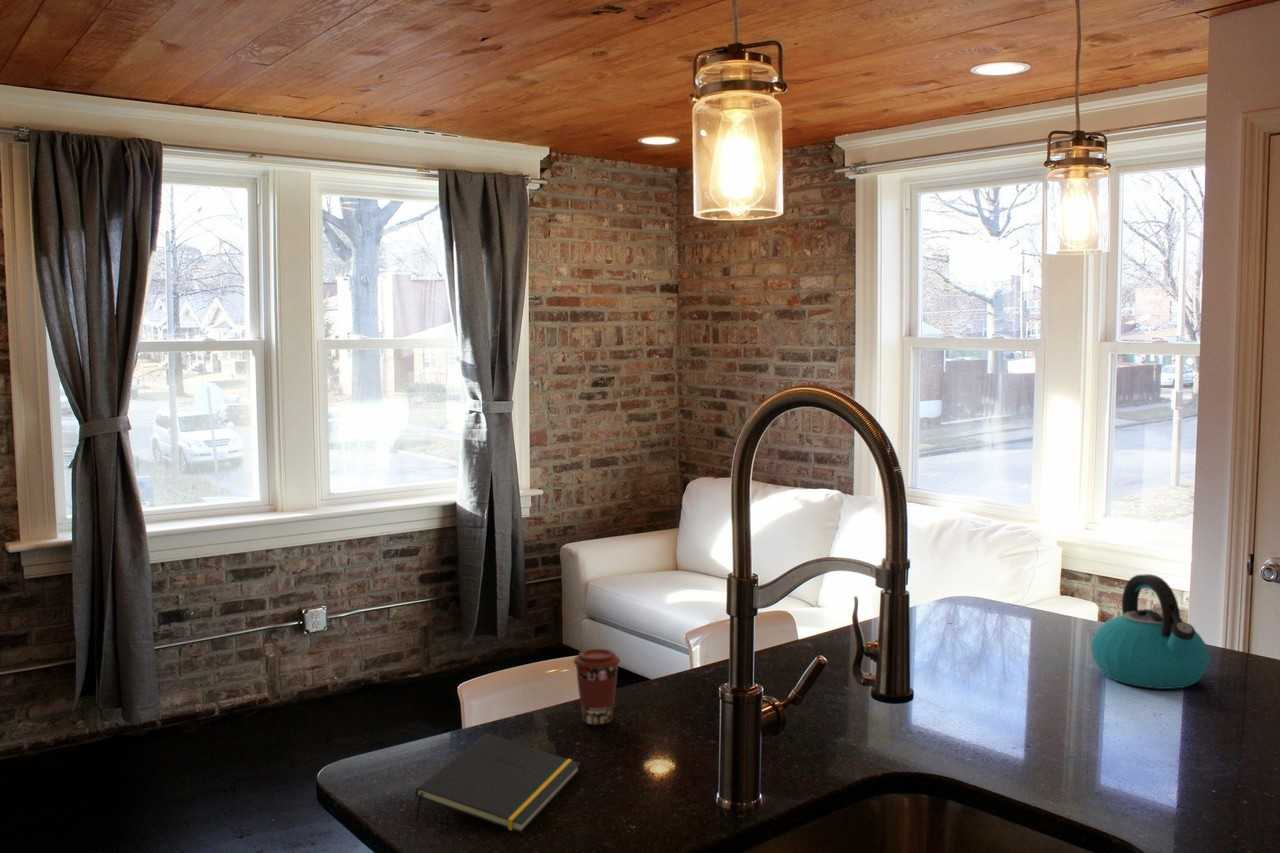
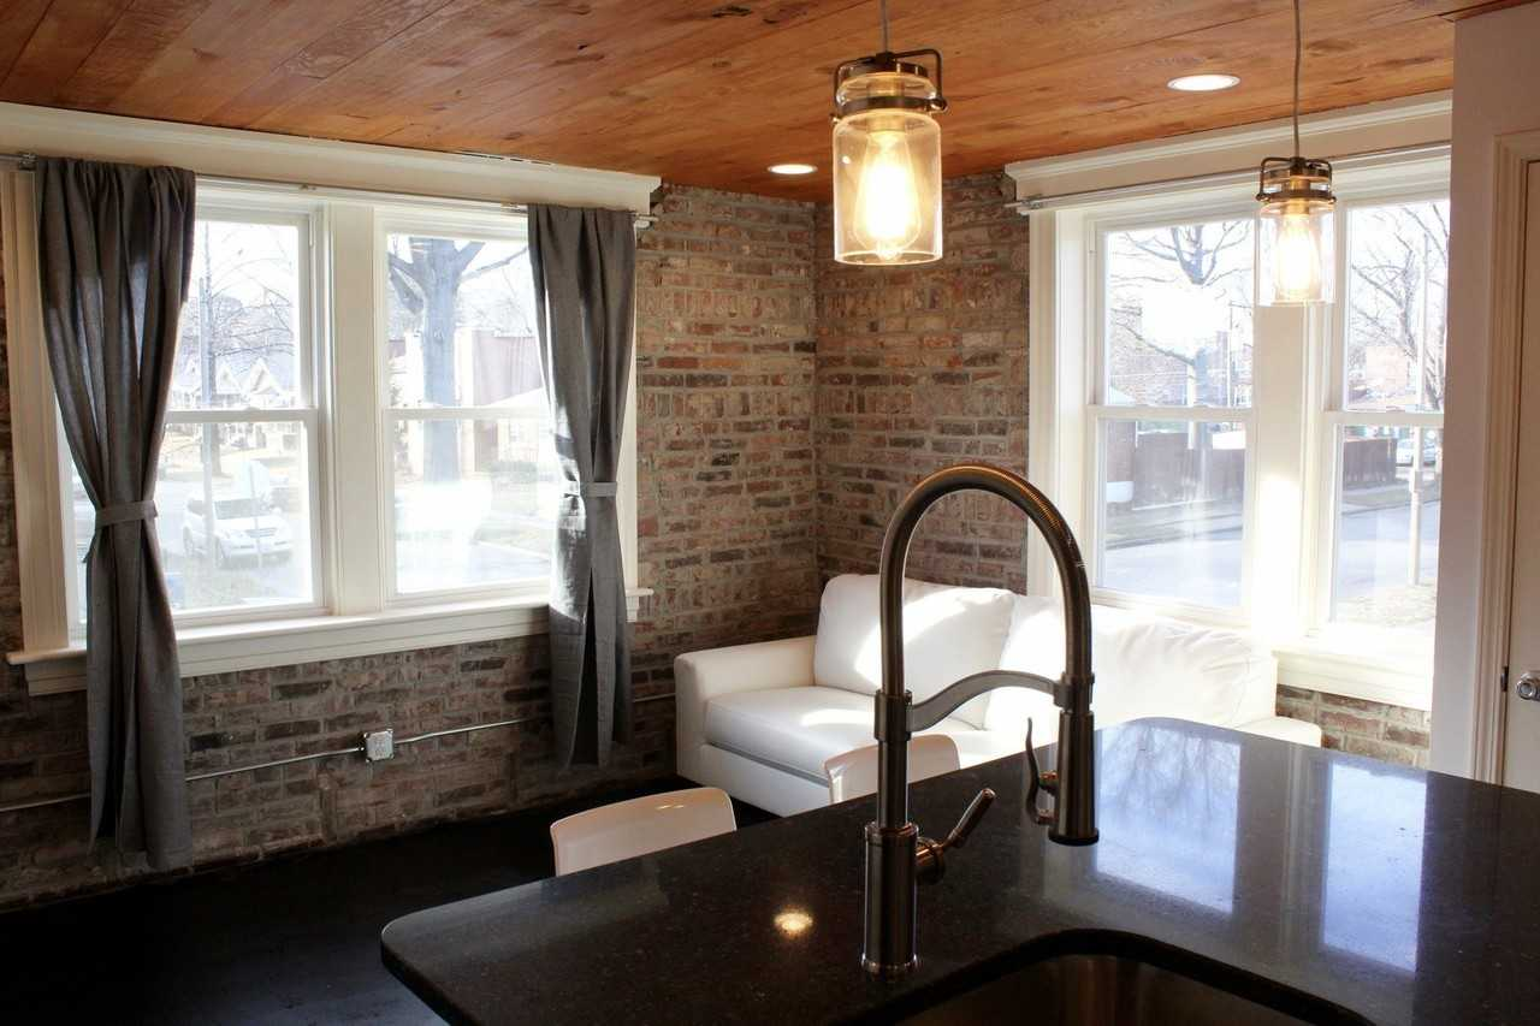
- kettle (1153, 628)
- notepad (502, 778)
- coffee cup (597, 686)
